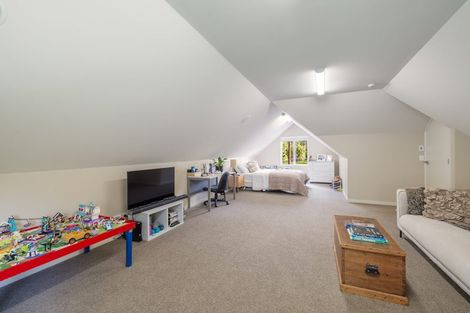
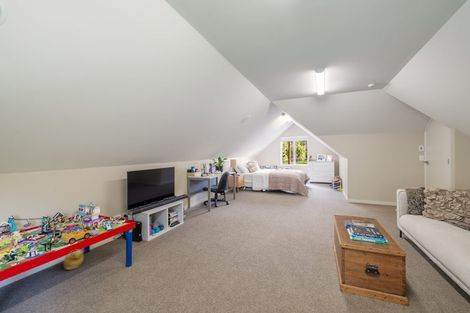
+ rubber duck (73, 256)
